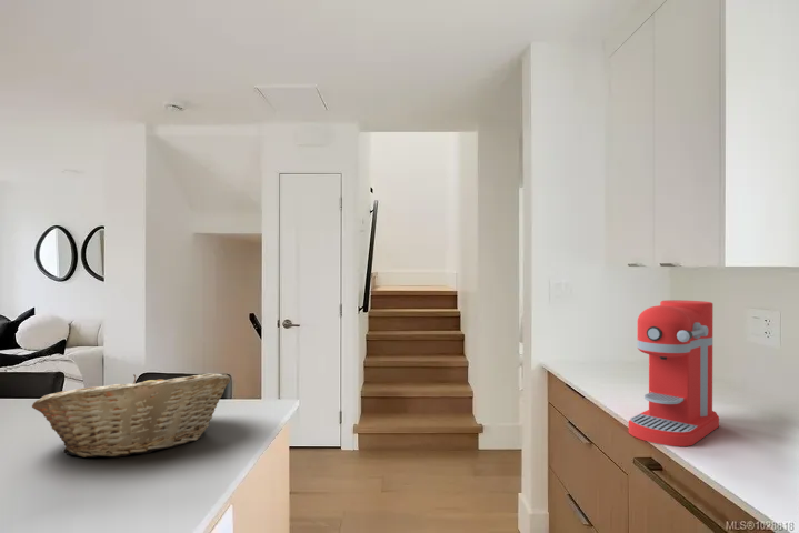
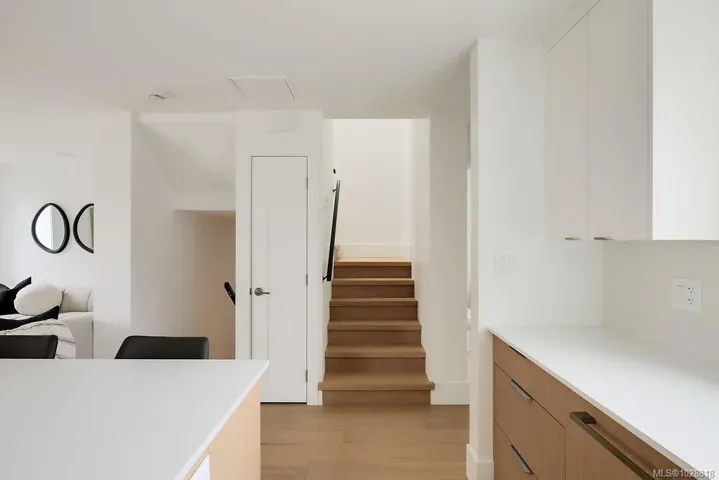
- fruit basket (139, 405)
- coffee maker (676, 366)
